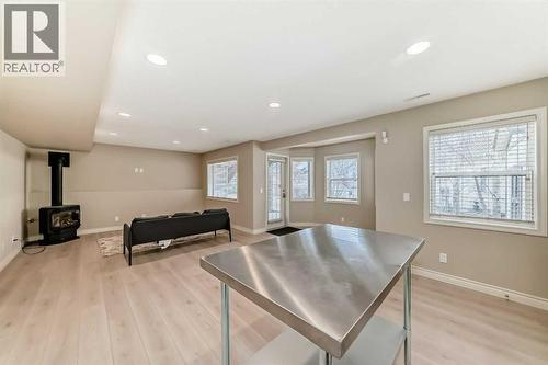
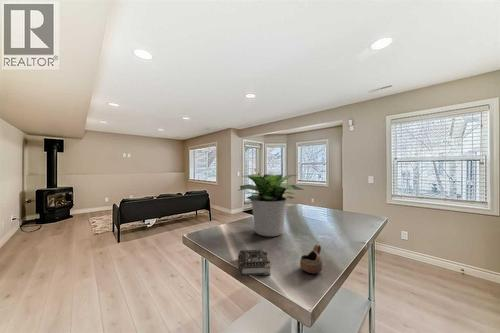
+ potted plant (273, 203)
+ cup (313, 258)
+ book (253, 260)
